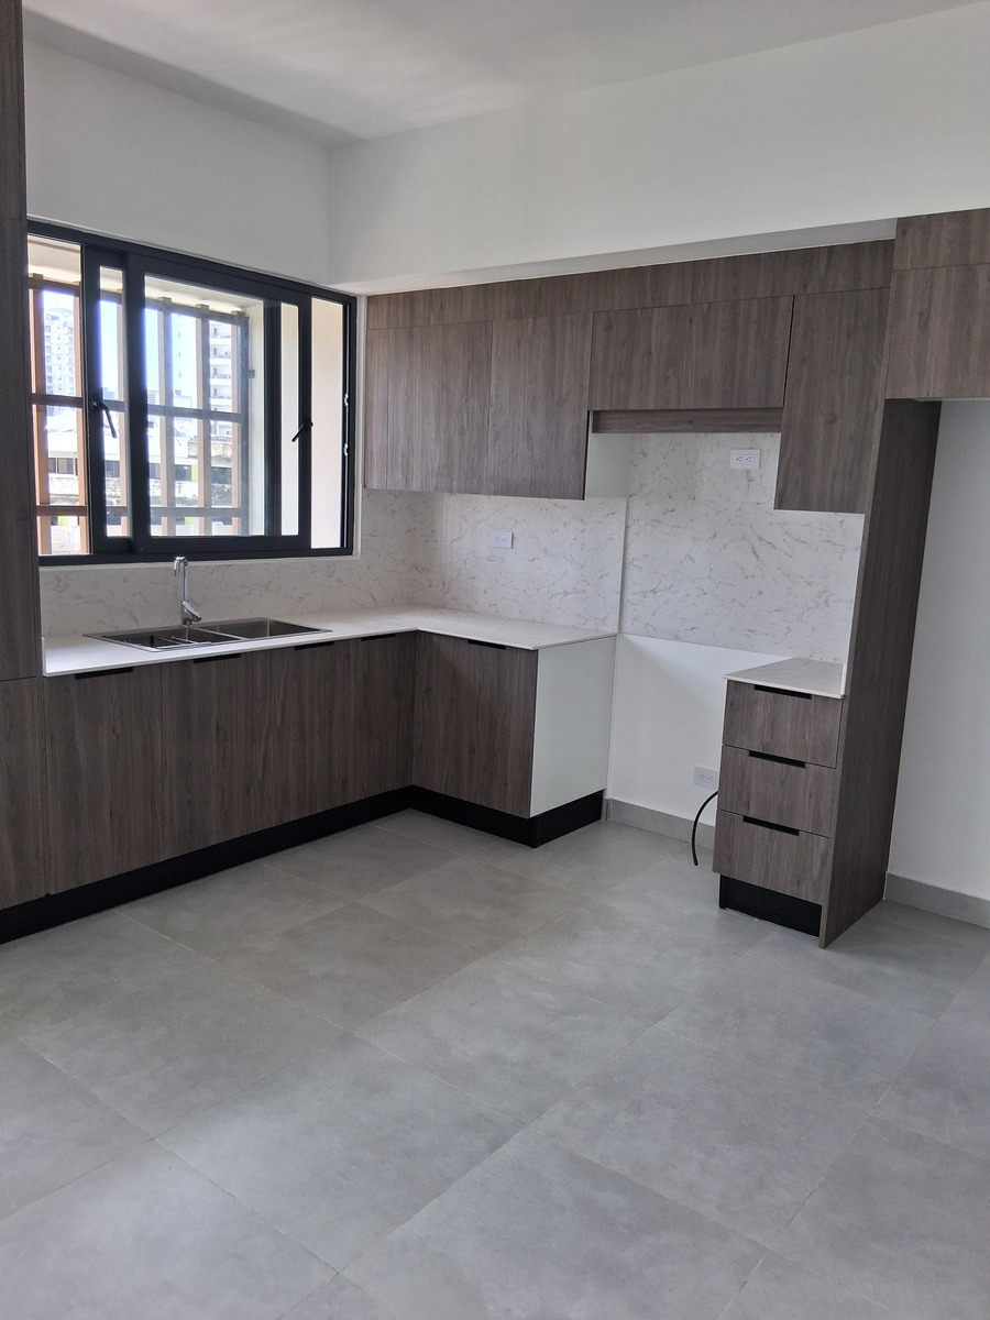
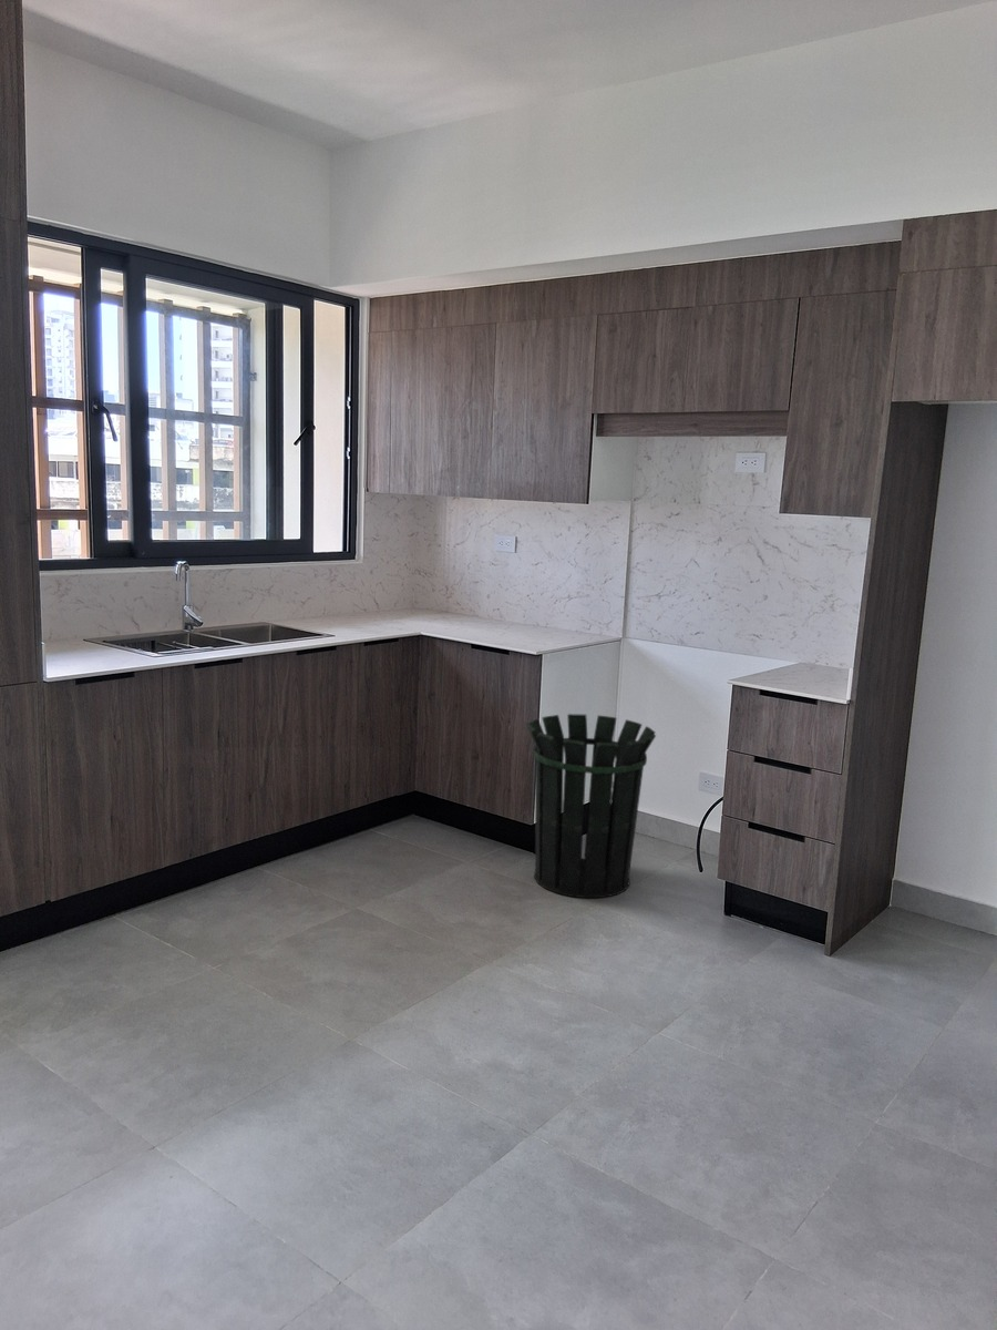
+ waste bin (588, 804)
